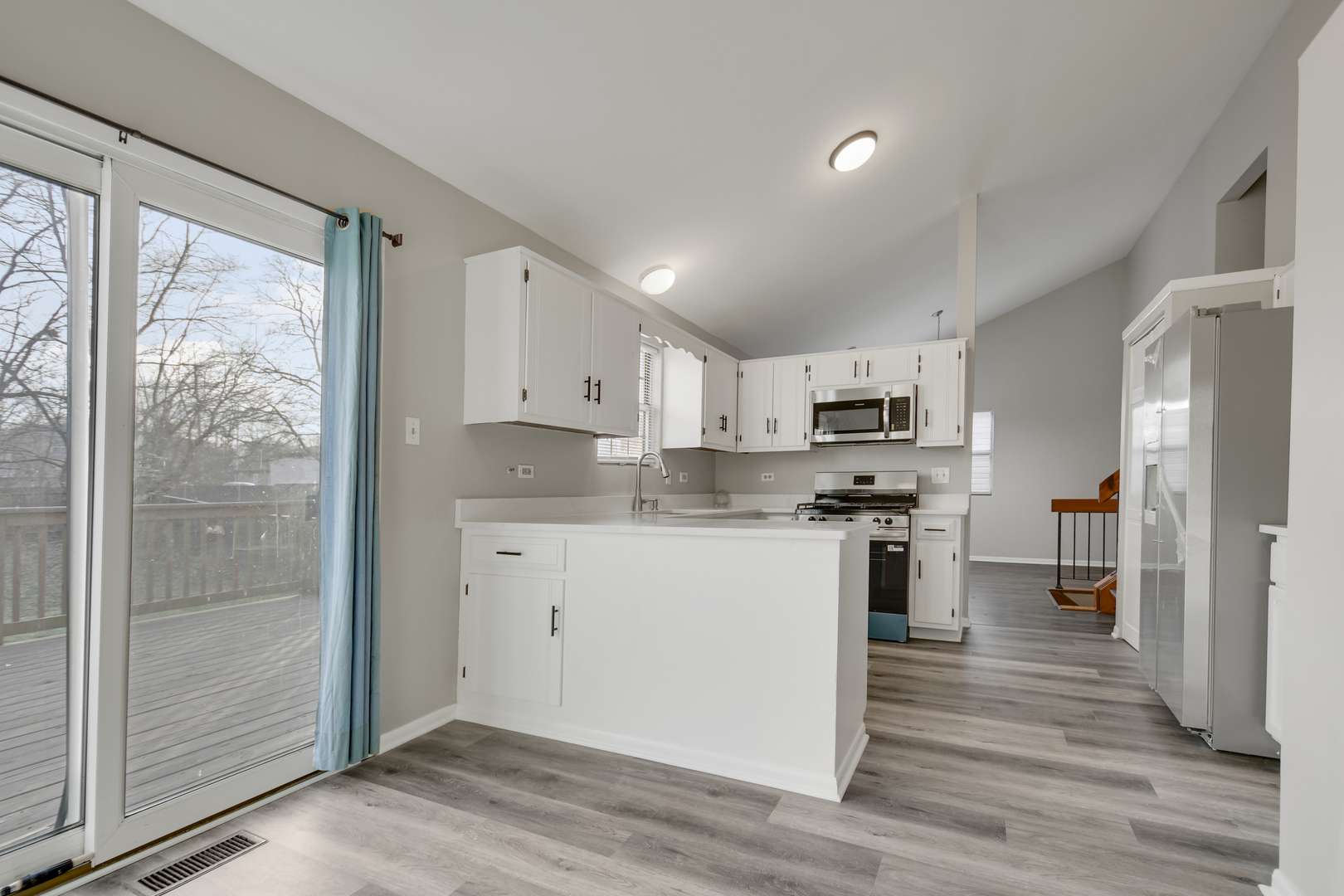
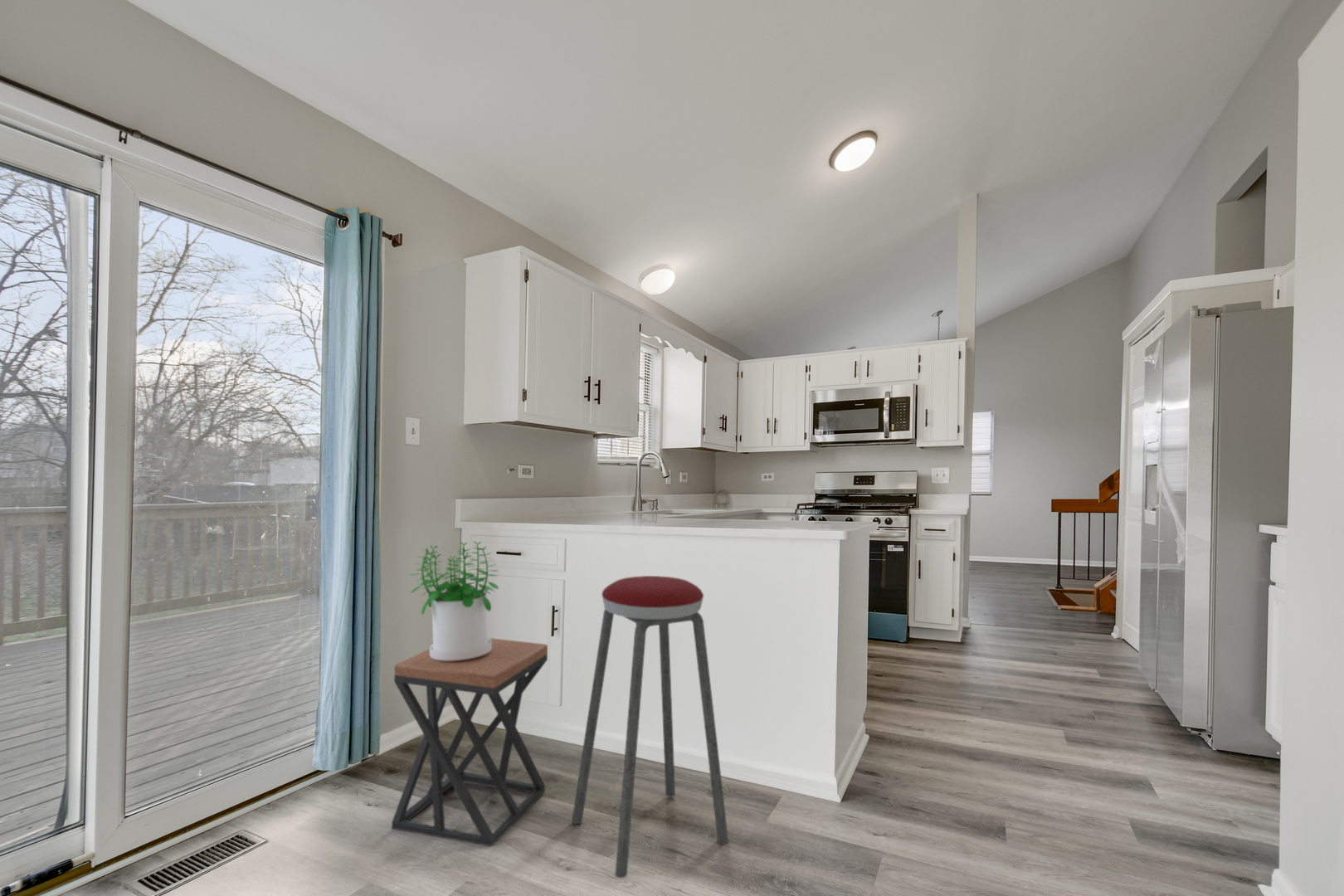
+ stool (474, 731)
+ music stool (640, 707)
+ potted plant (459, 599)
